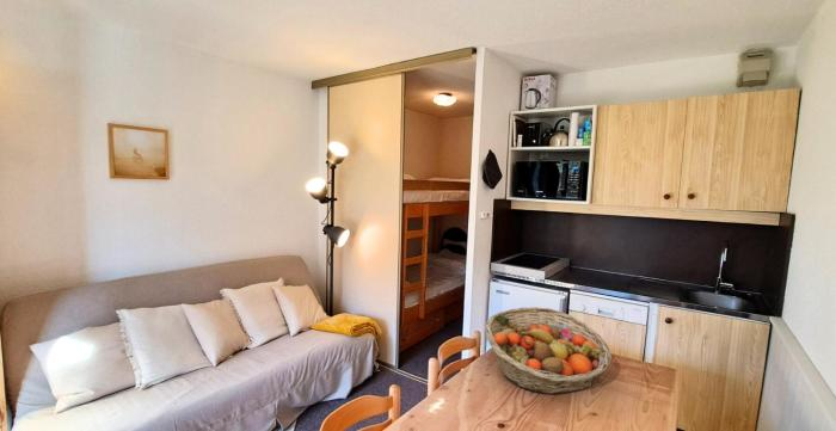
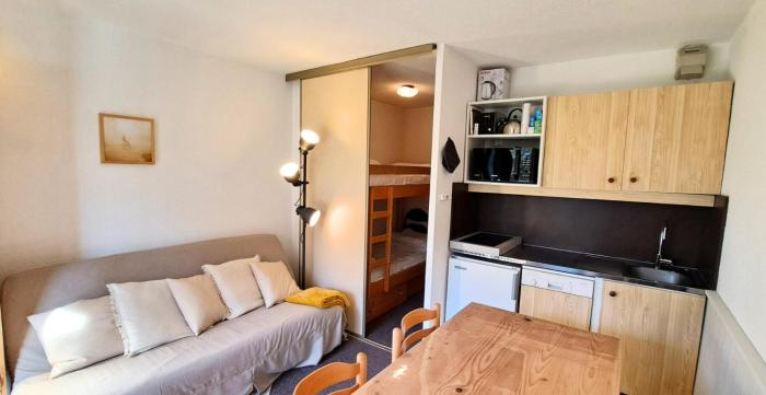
- fruit basket (545, 347)
